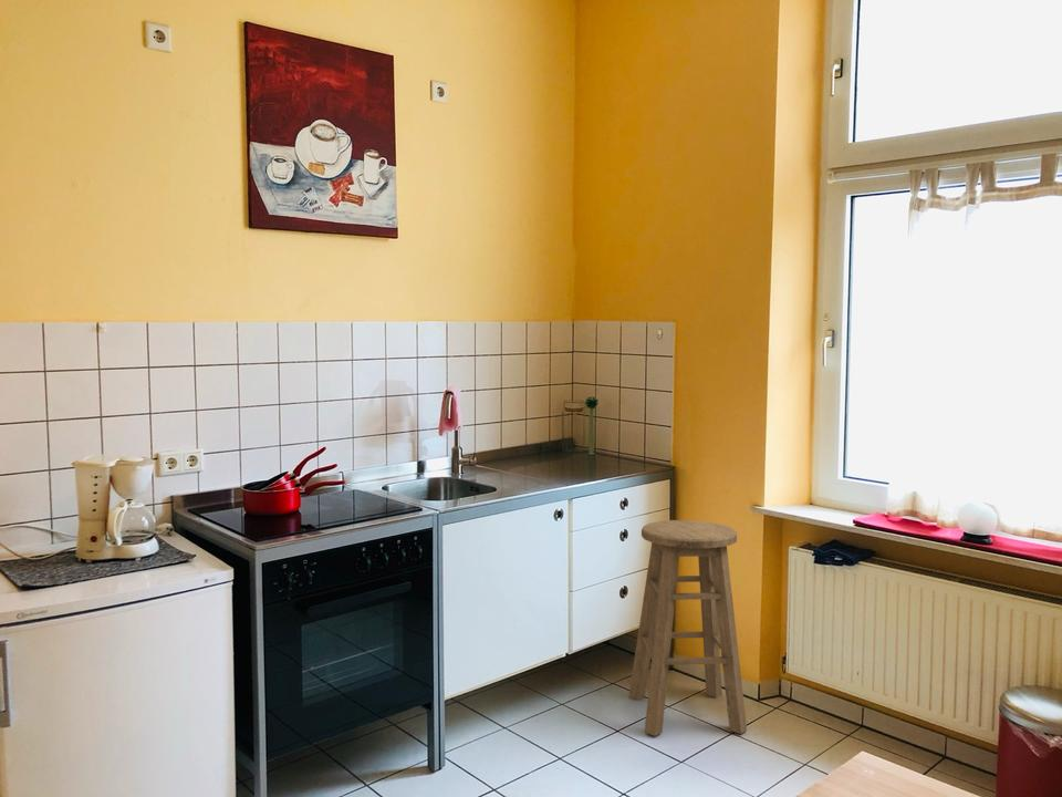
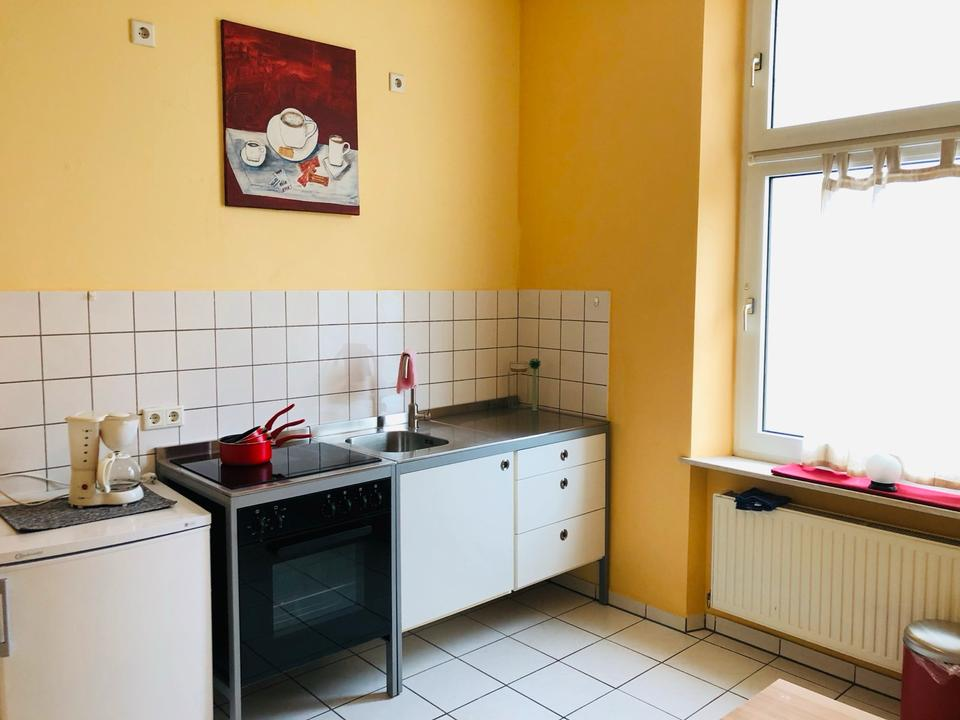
- bar stool (687, 632)
